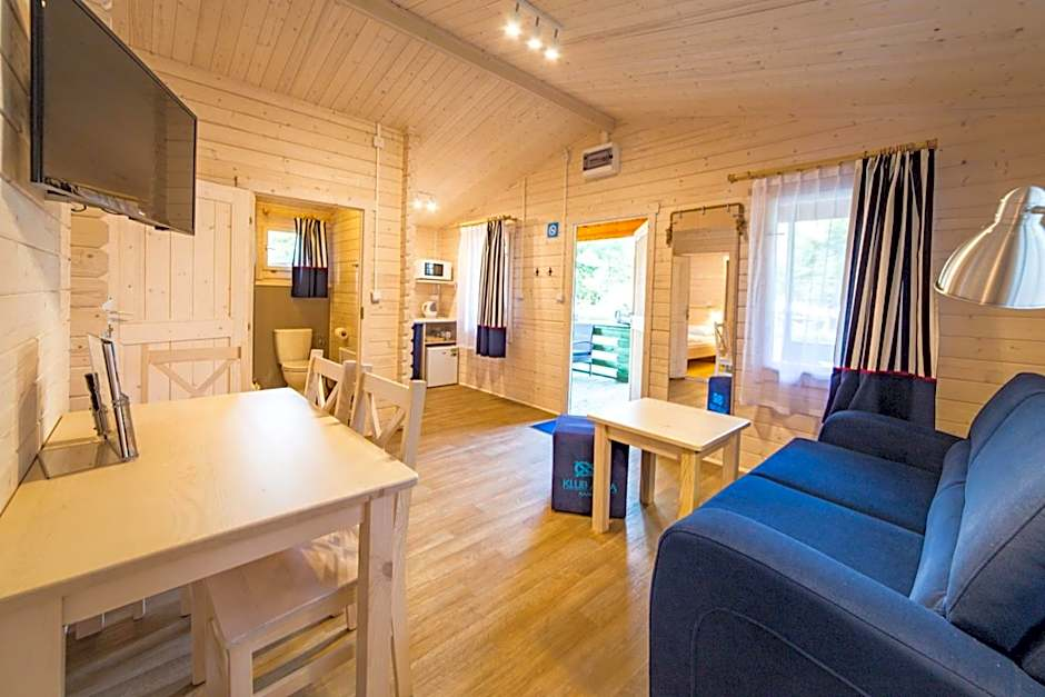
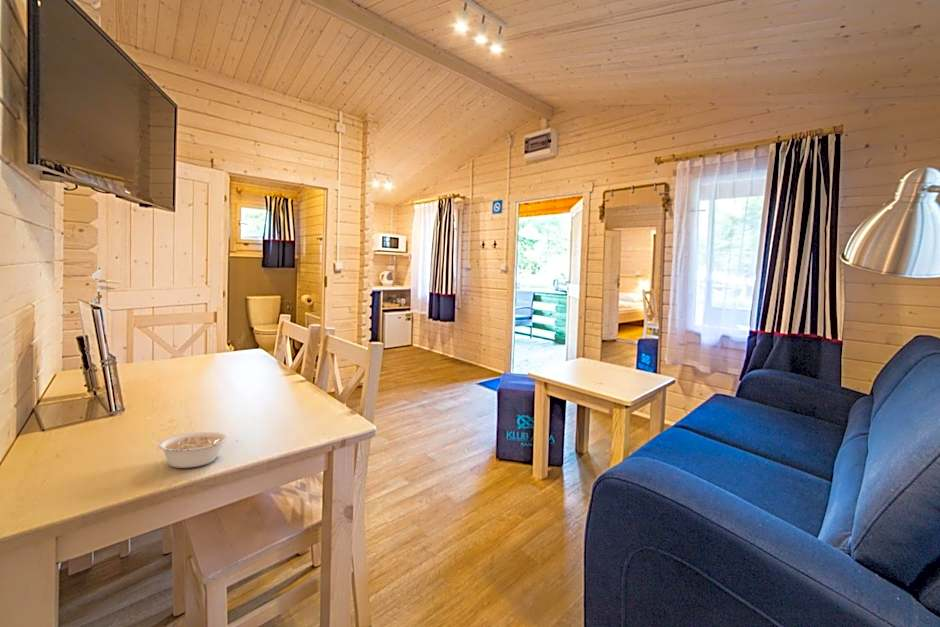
+ legume (196, 448)
